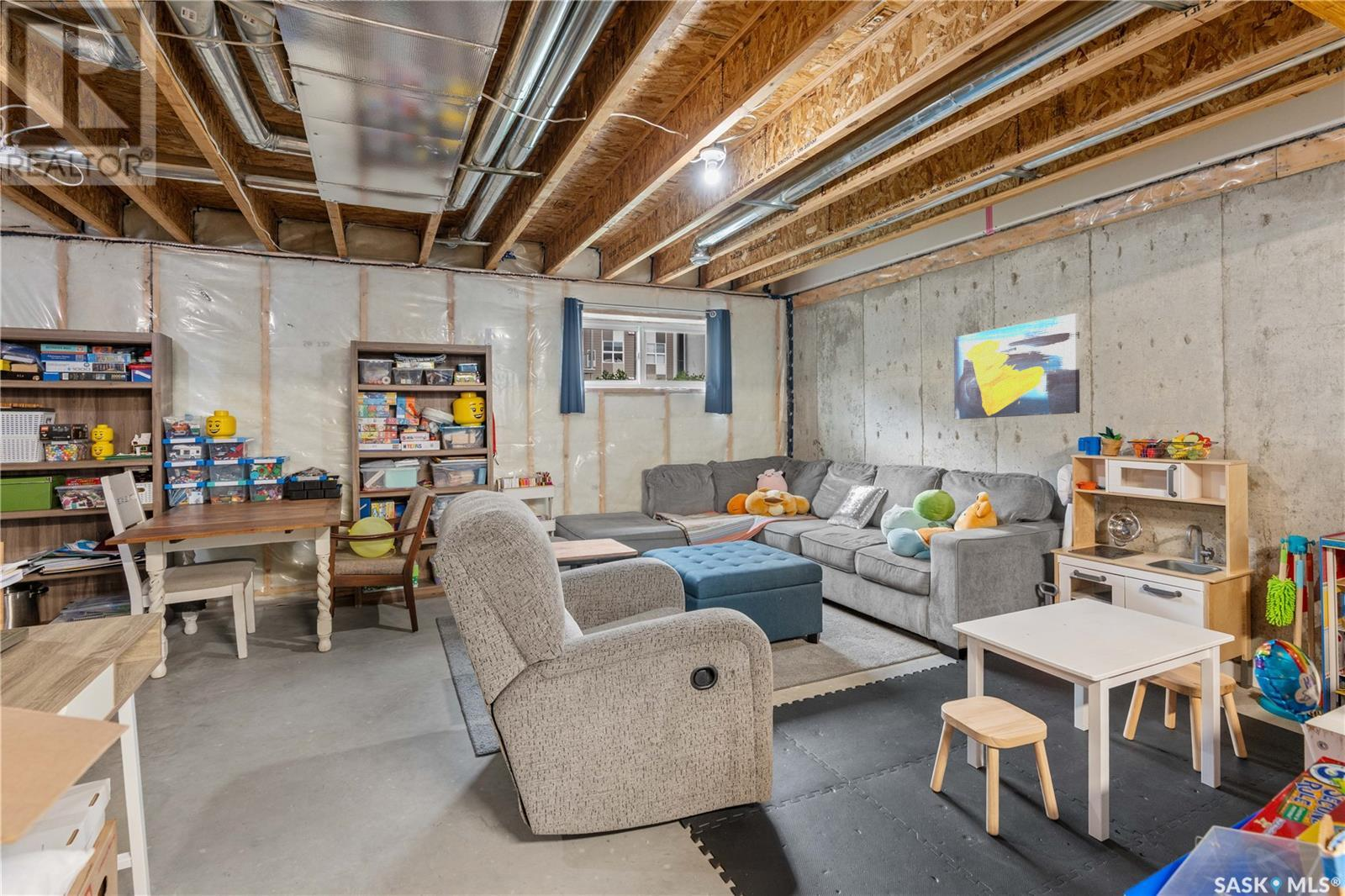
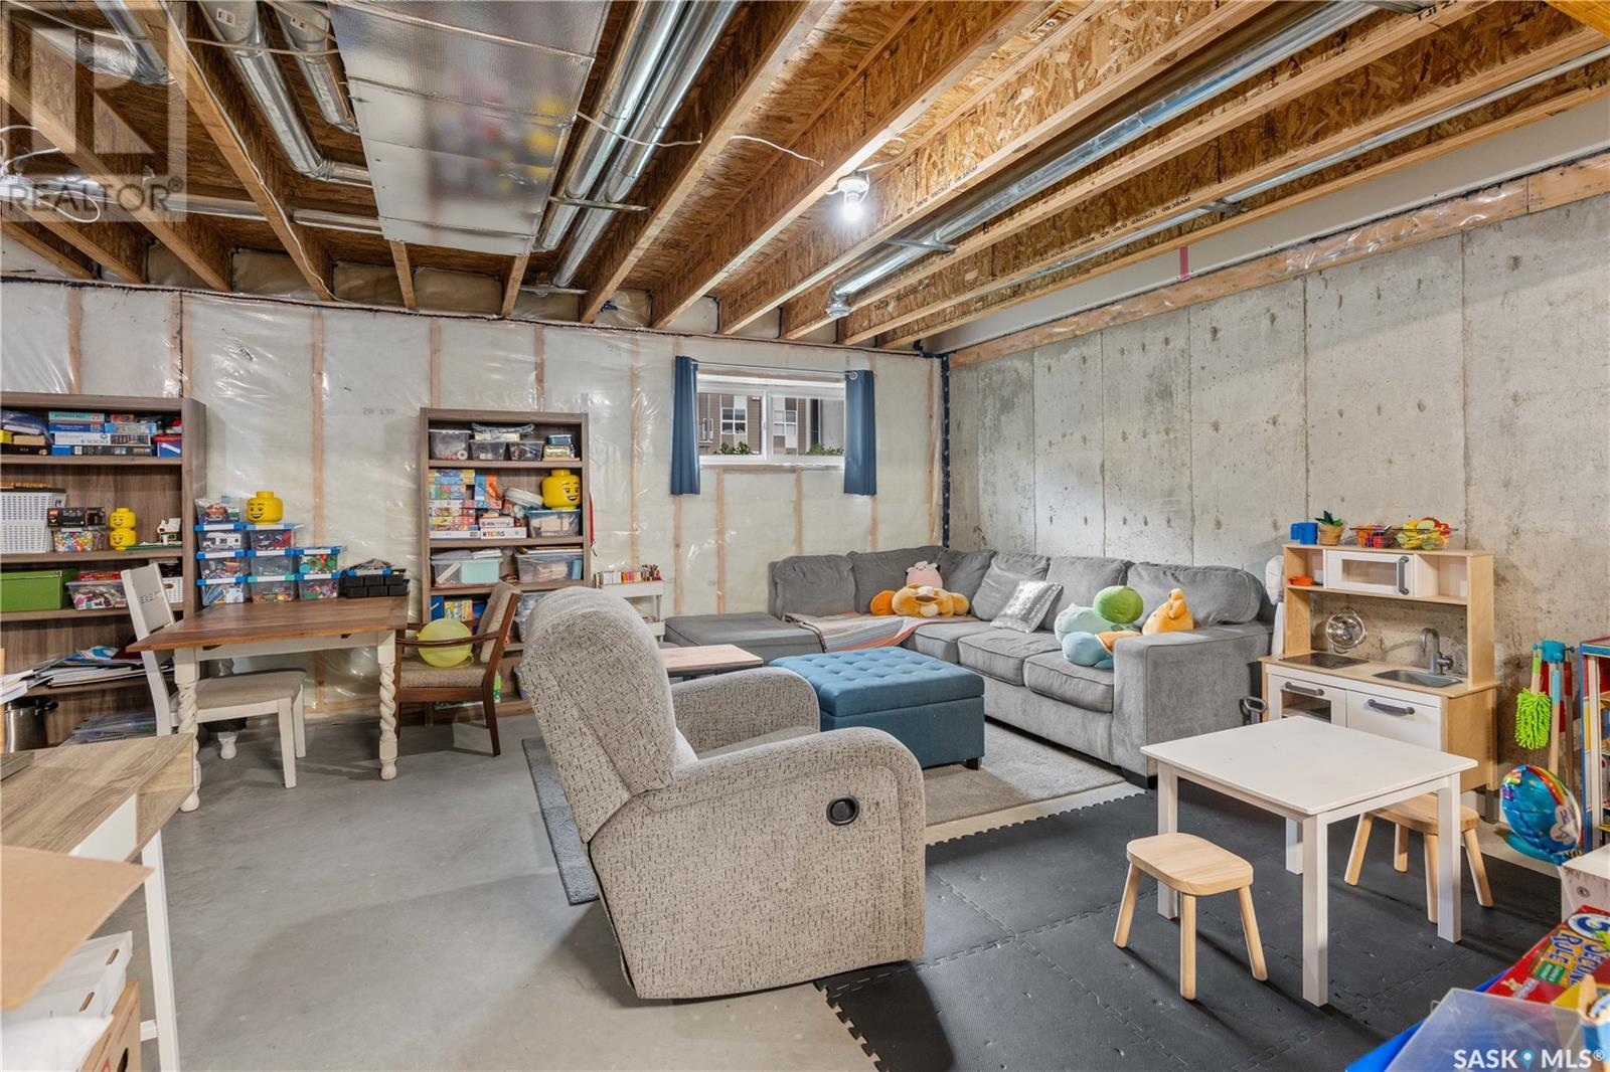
- wall art (1010, 371)
